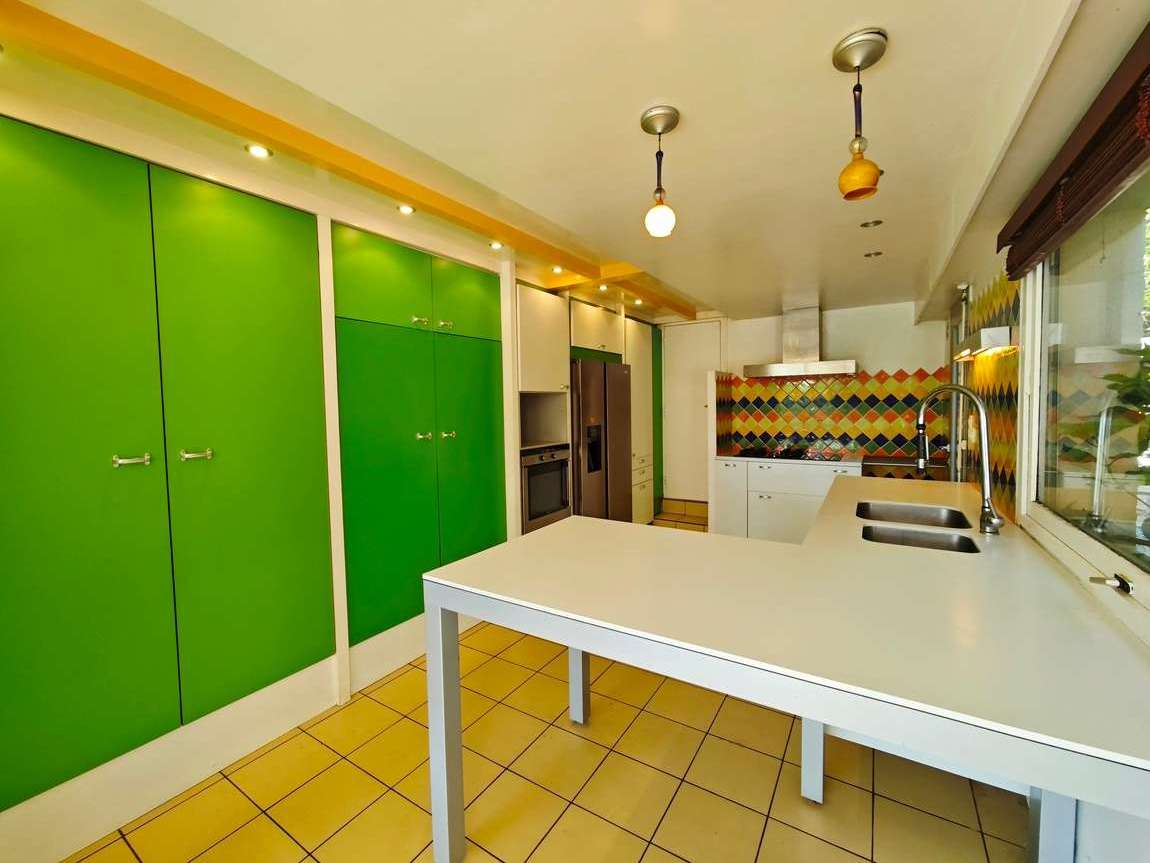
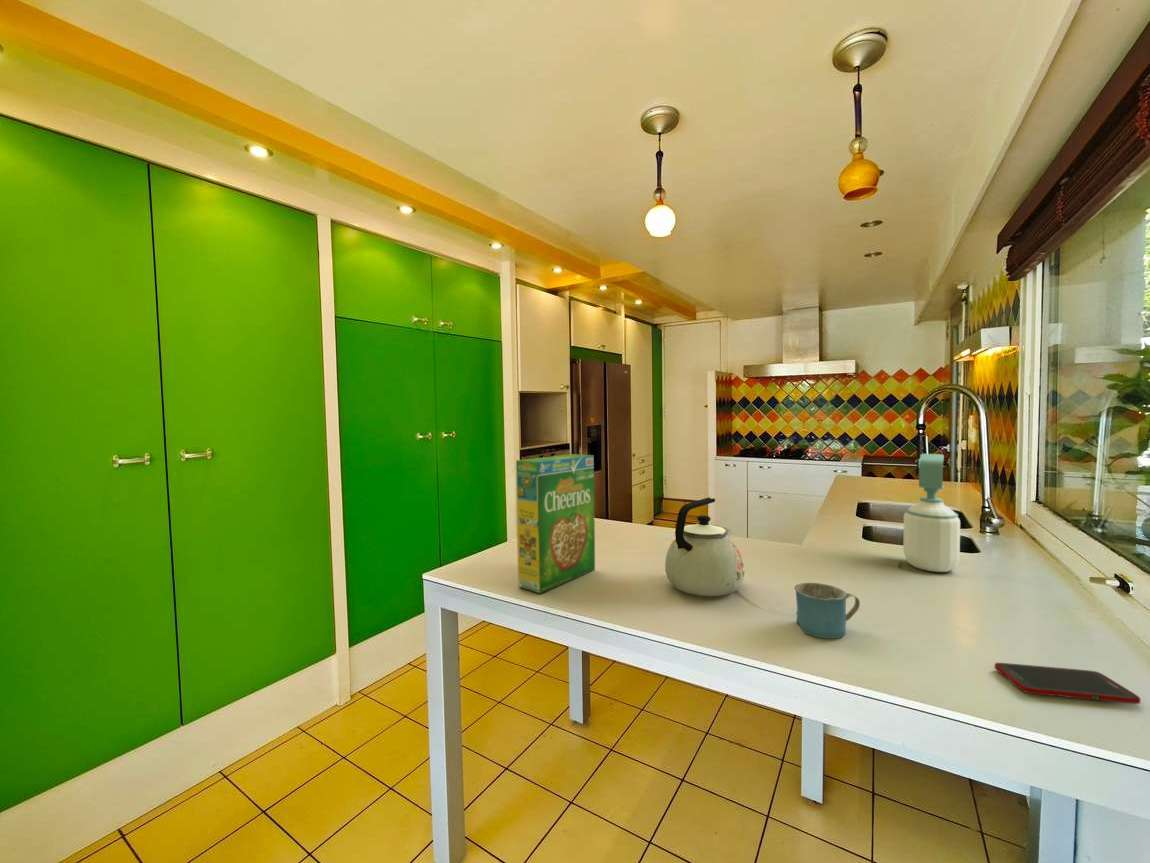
+ cell phone (1062, 682)
+ cereal box (557, 518)
+ soap bottle (931, 510)
+ kettle (704, 543)
+ mug (827, 609)
